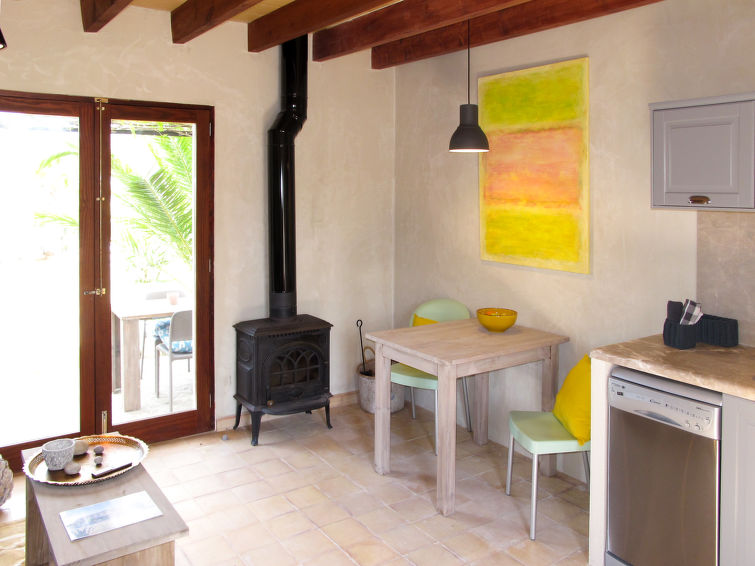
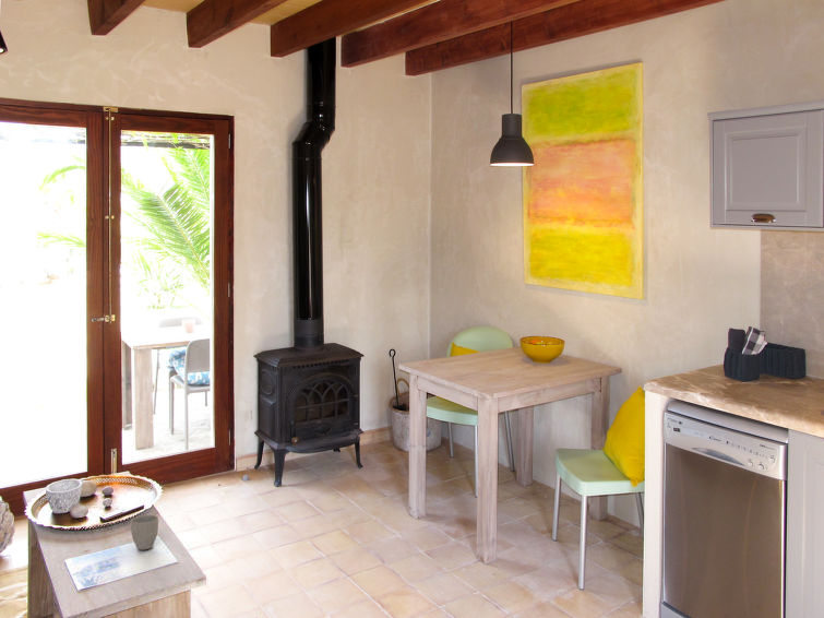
+ mug (143, 531)
